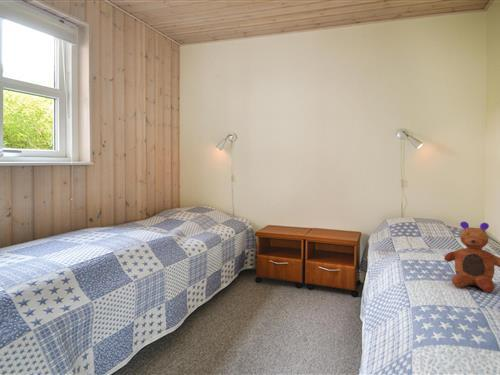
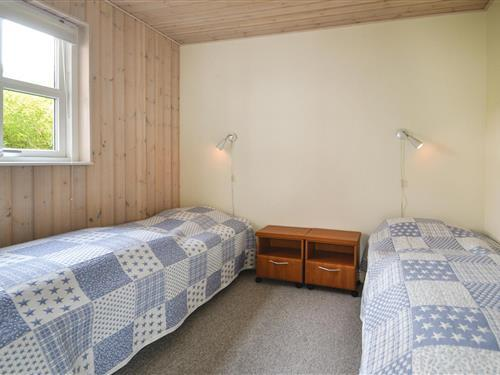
- toy (473, 254)
